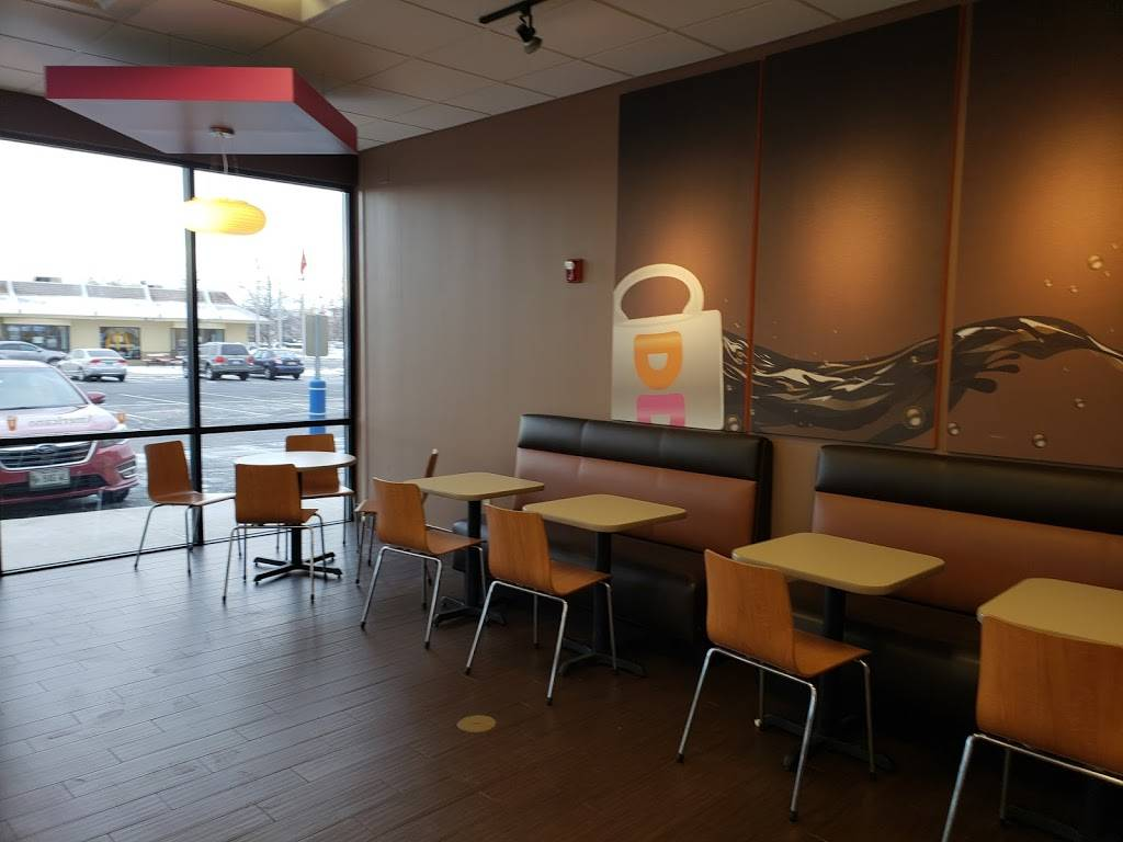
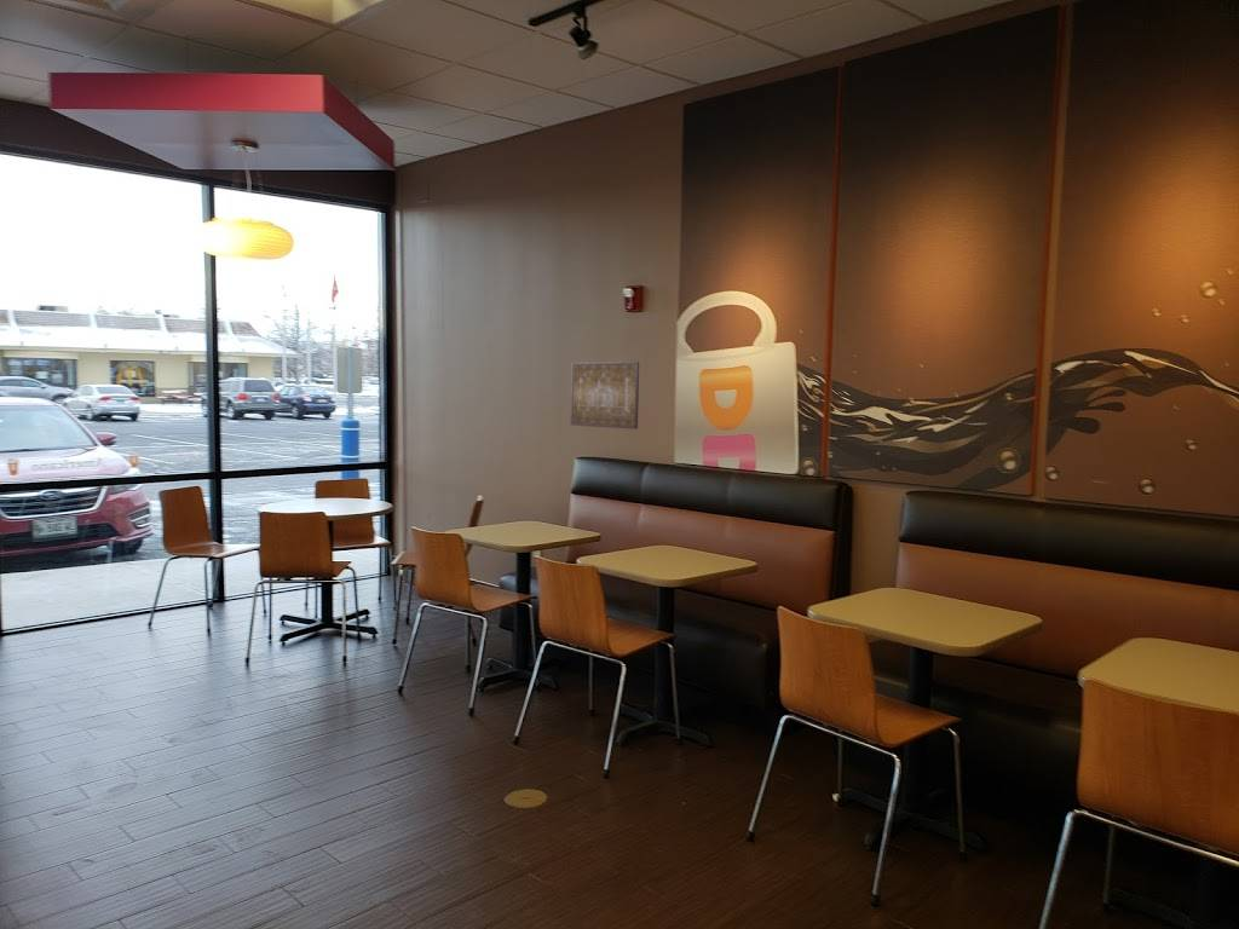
+ wall art (603, 394)
